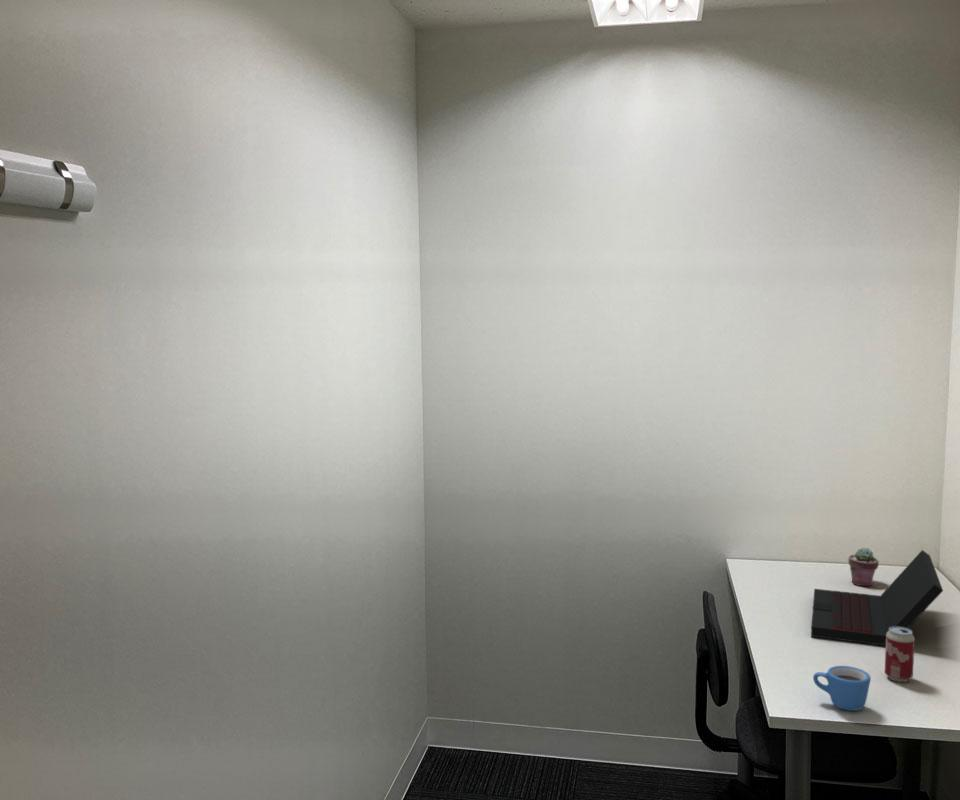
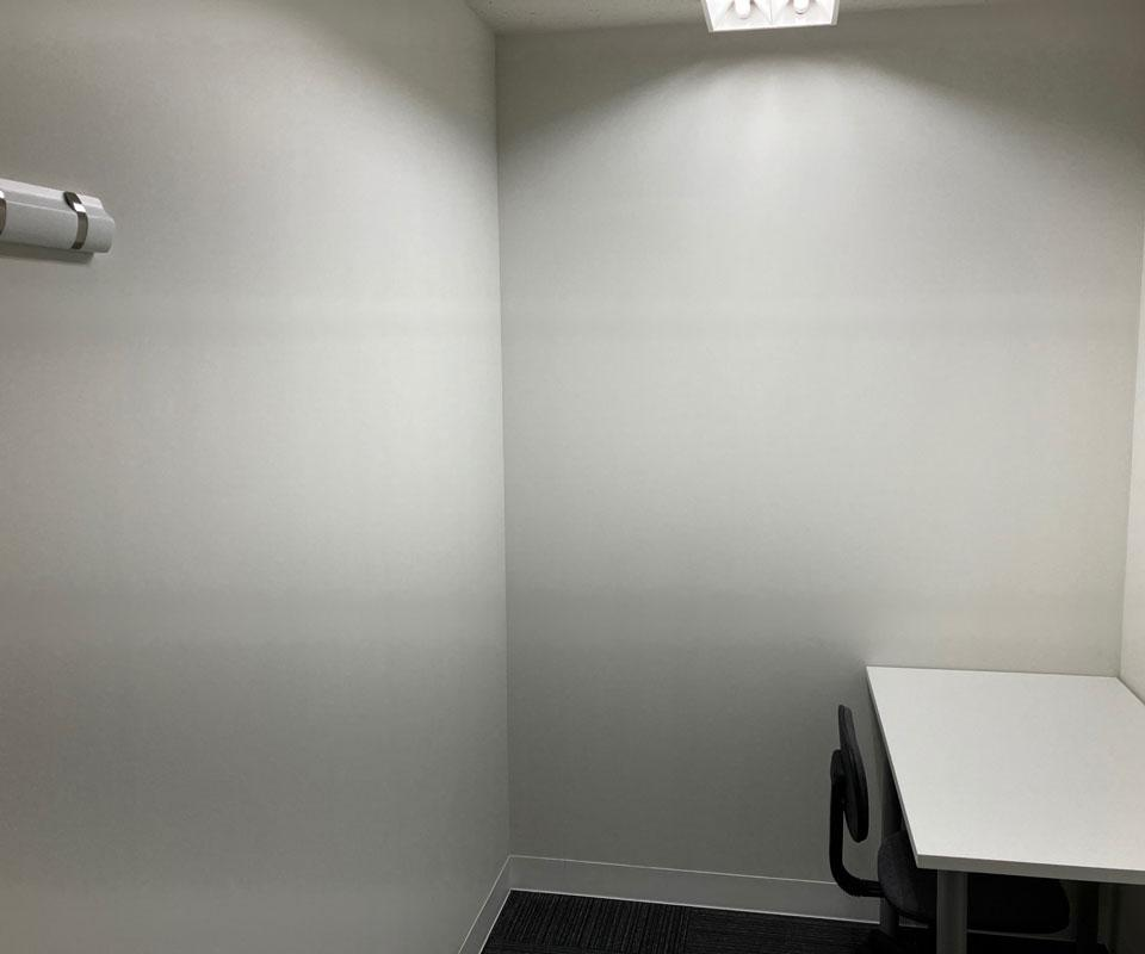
- laptop (872, 595)
- mug (841, 688)
- potted succulent (863, 565)
- beverage can (899, 654)
